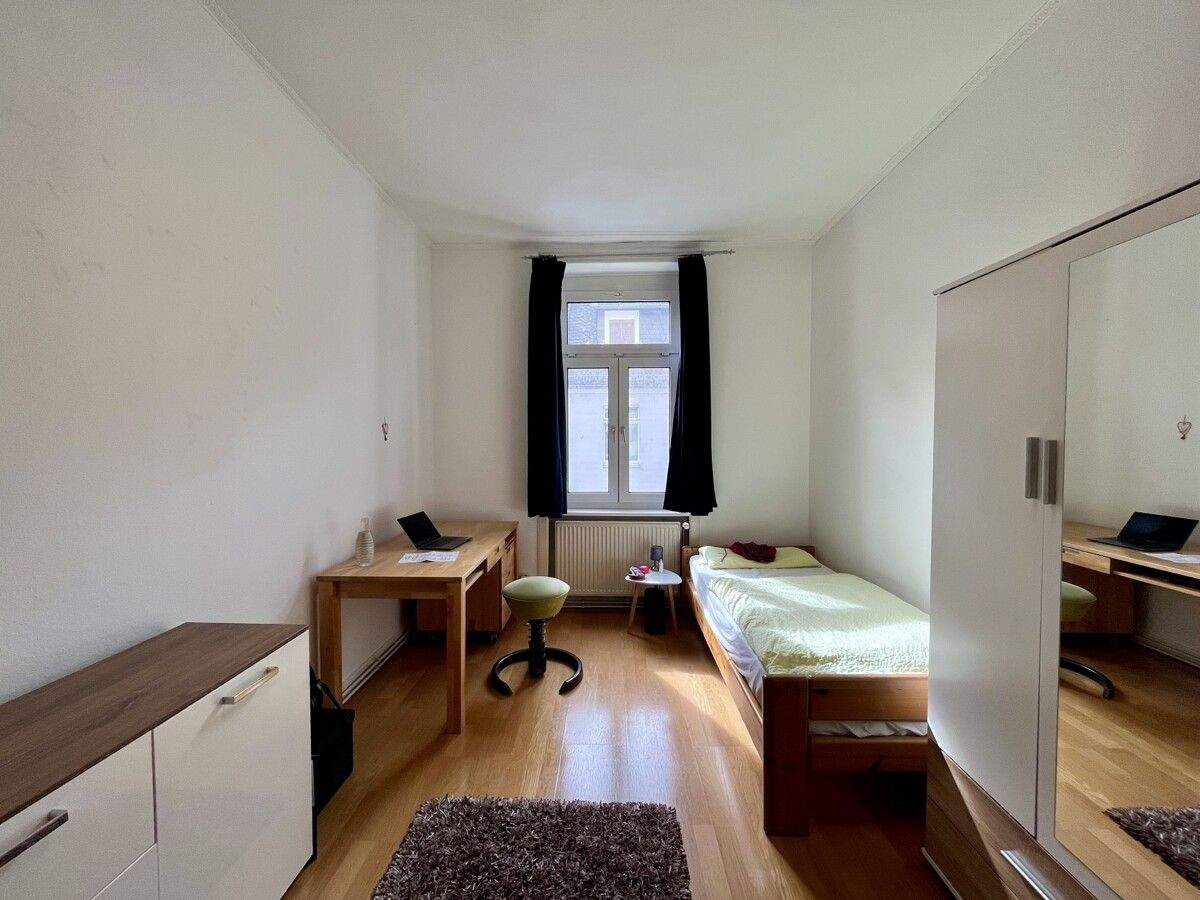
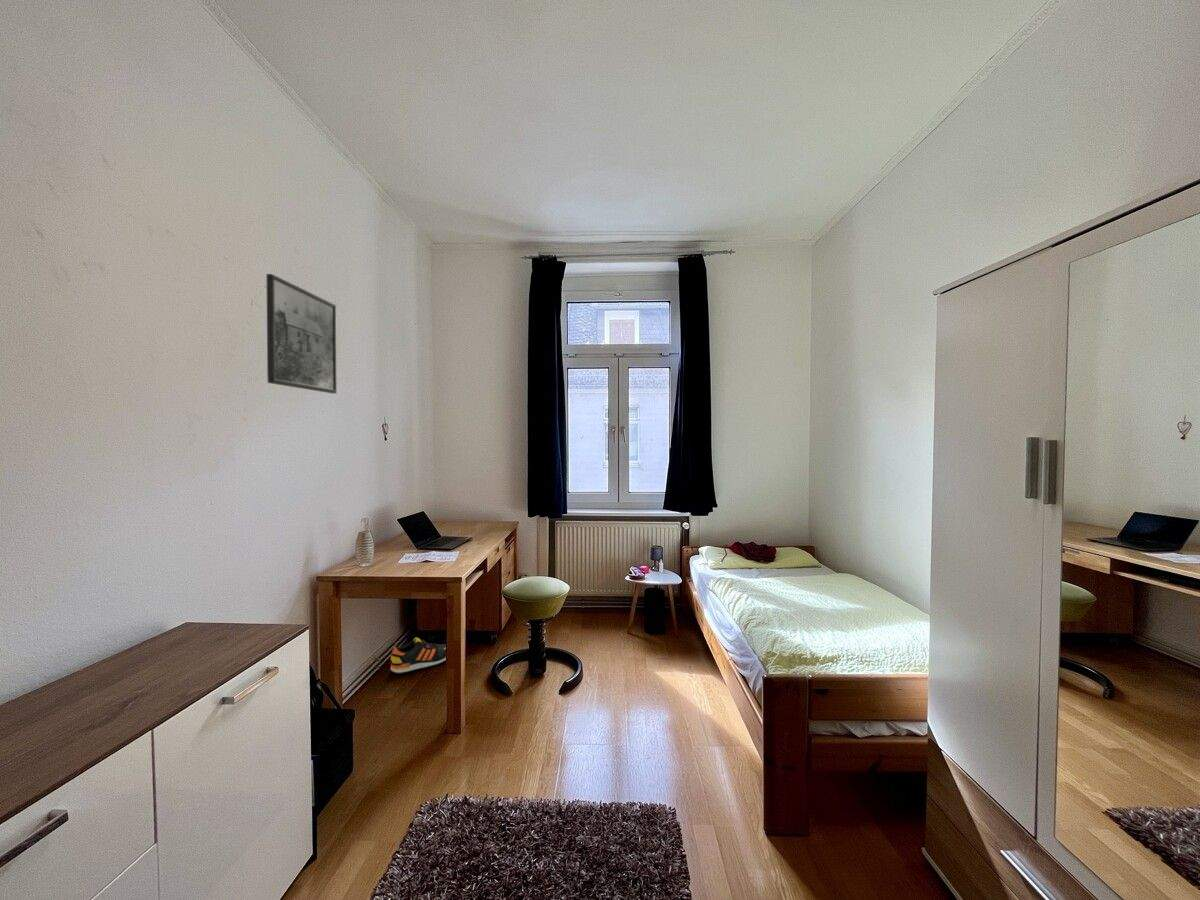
+ shoe (422, 649)
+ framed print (305, 340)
